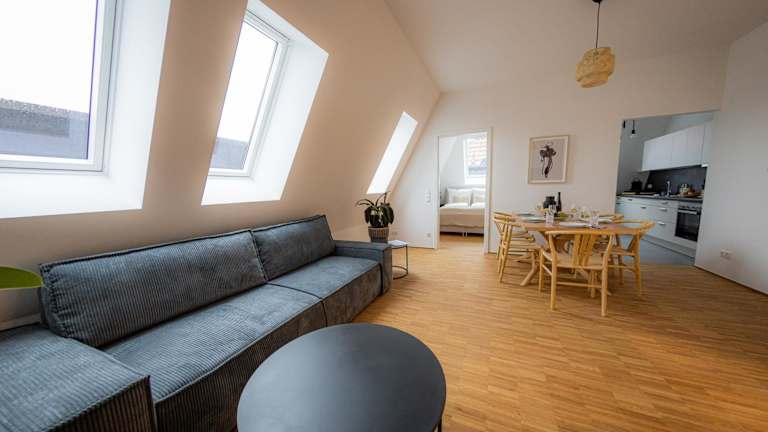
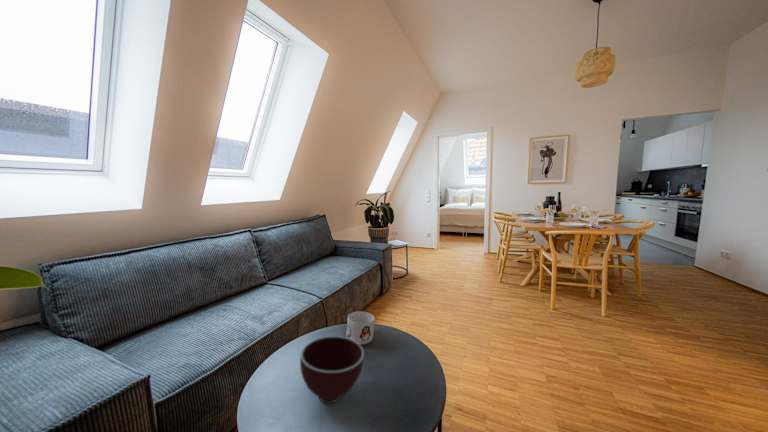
+ bowl (331, 373)
+ mug (363, 325)
